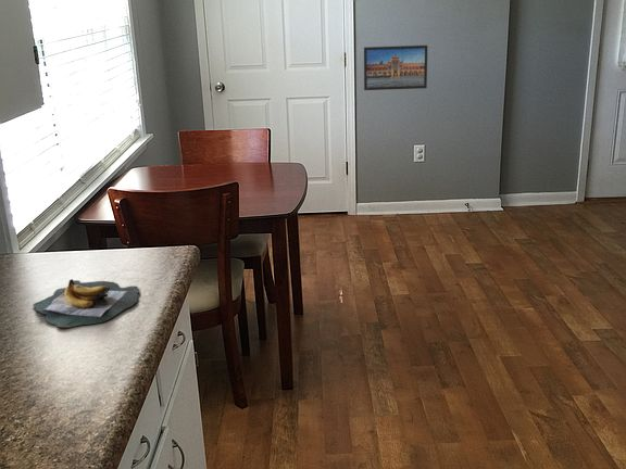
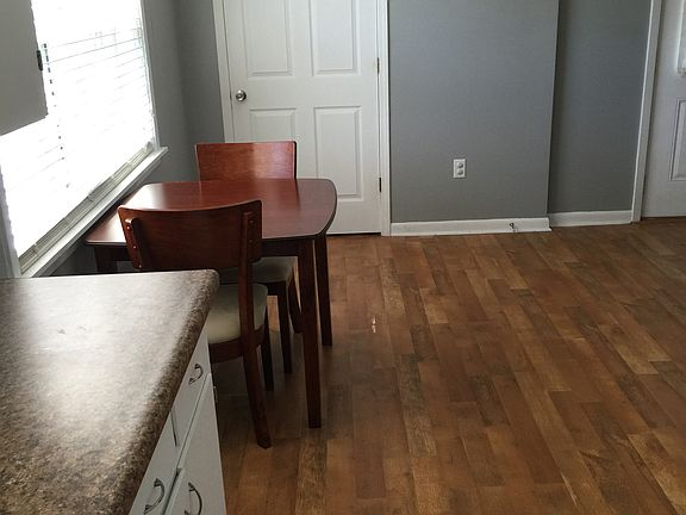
- banana bunch (84, 291)
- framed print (395, 67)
